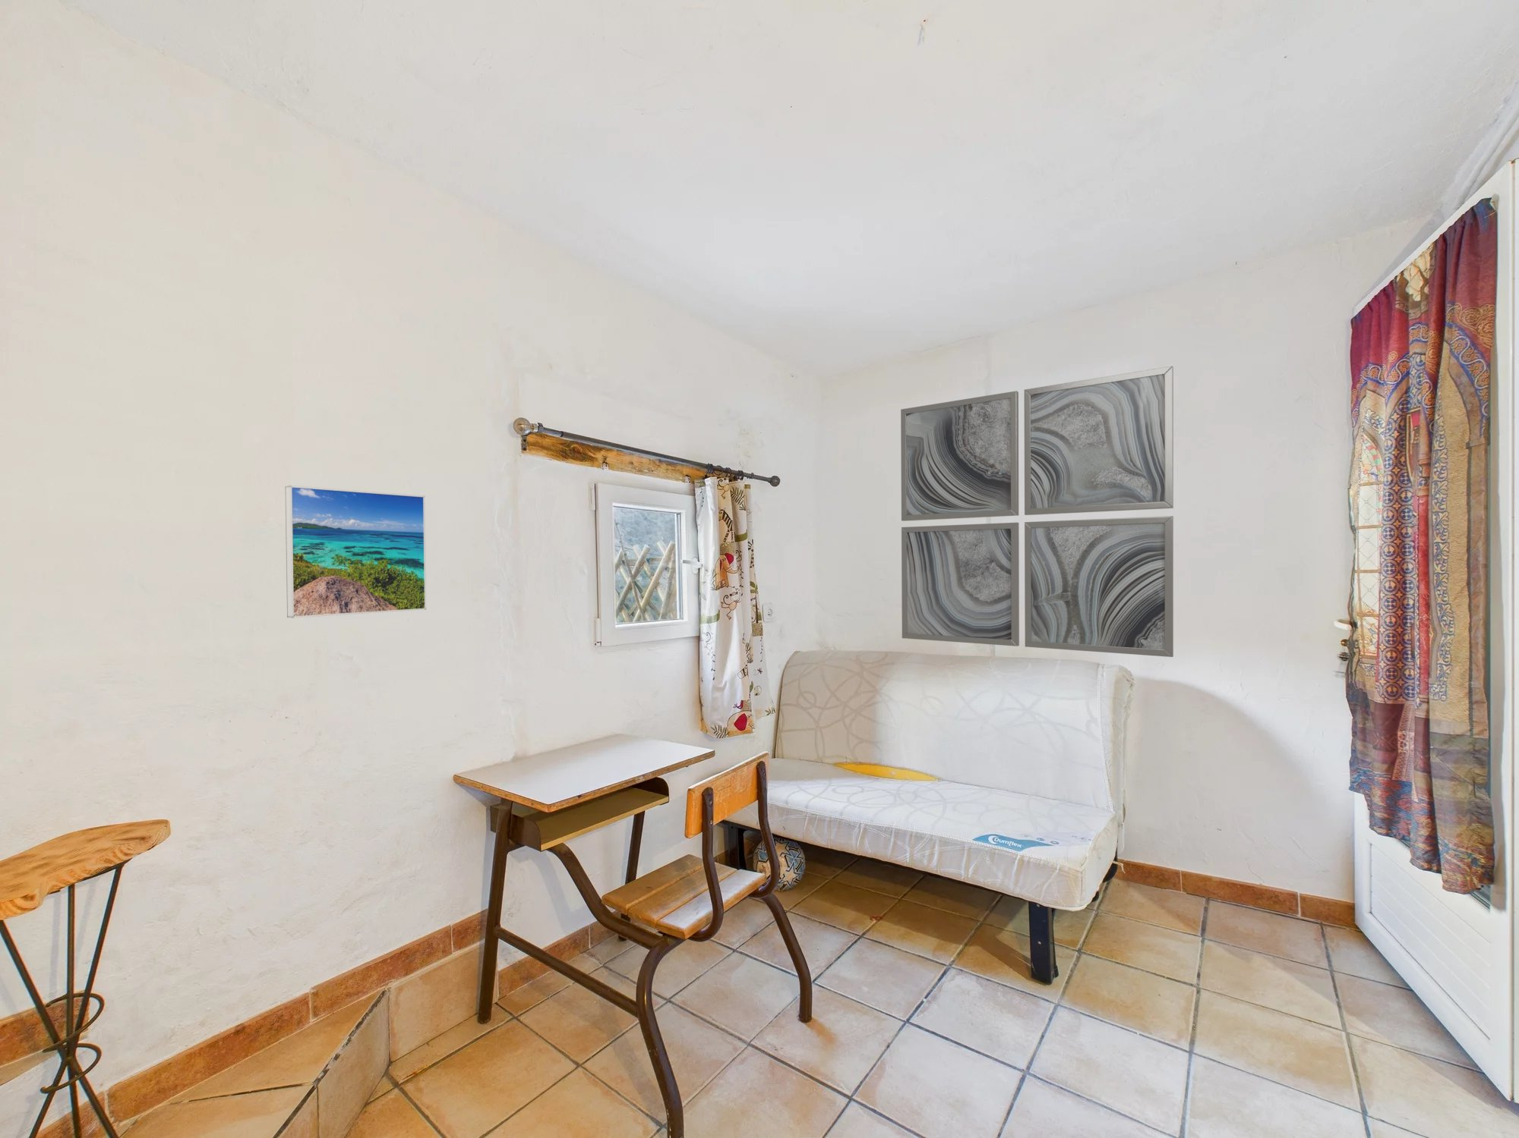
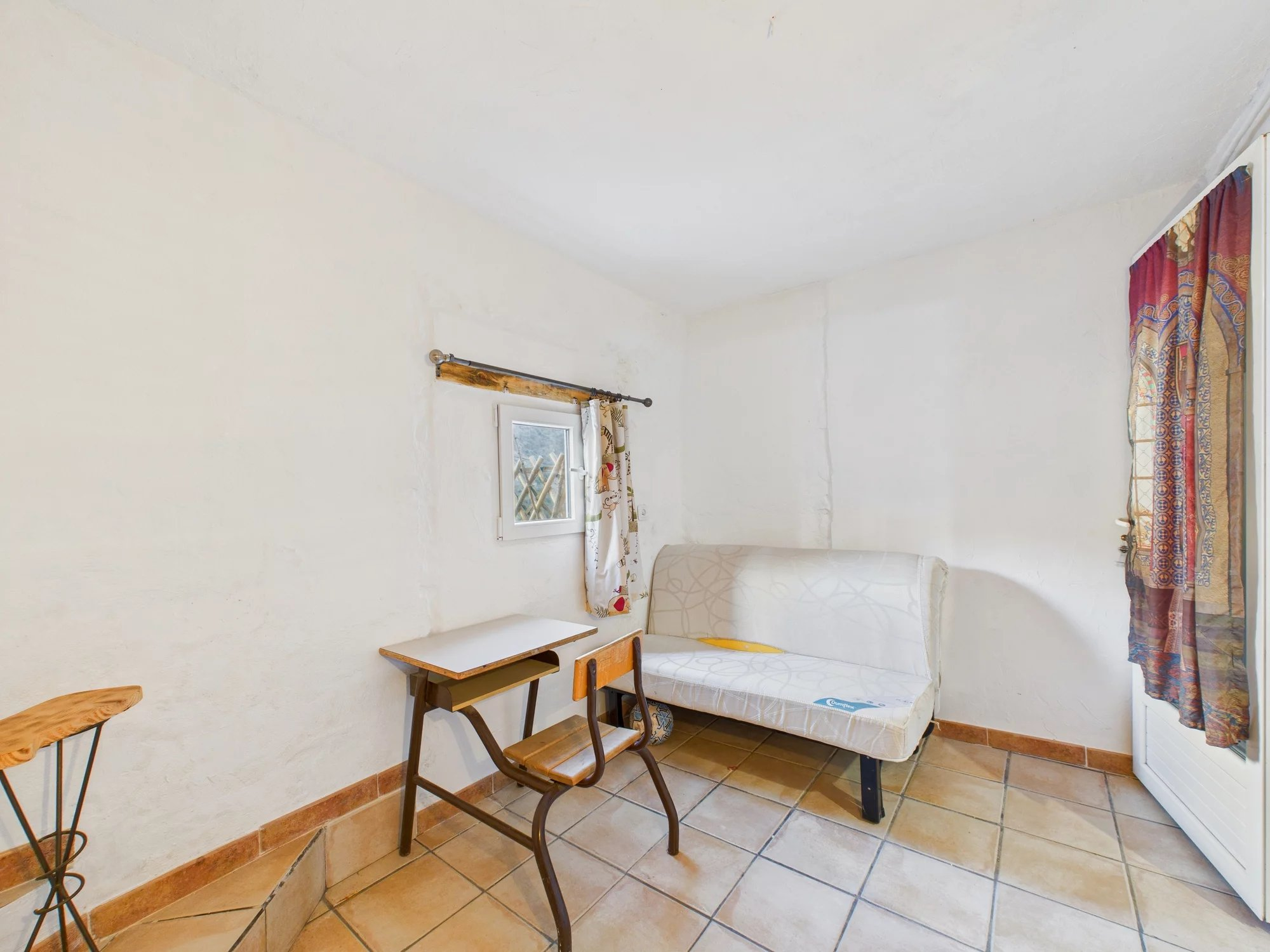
- wall art (1025, 522)
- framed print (361, 552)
